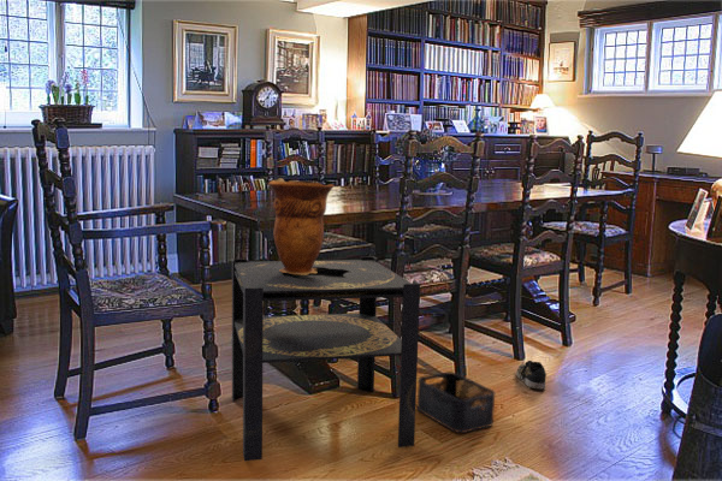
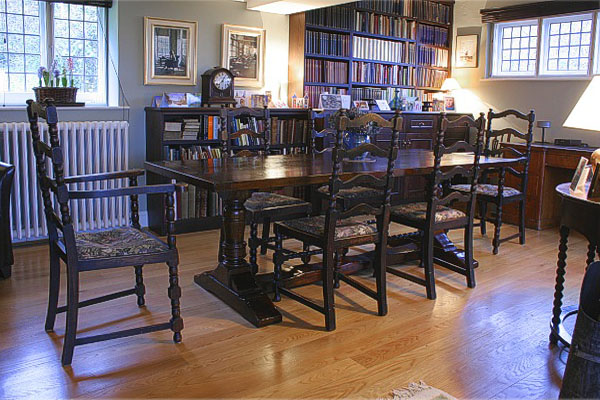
- storage bin (455, 400)
- side table (316, 346)
- shoe (526, 372)
- decorative vase (300, 221)
